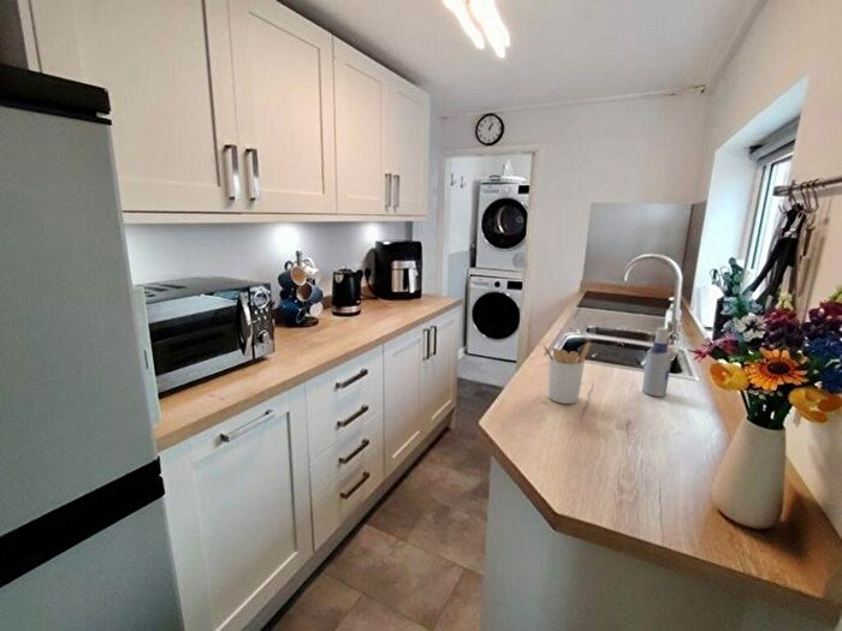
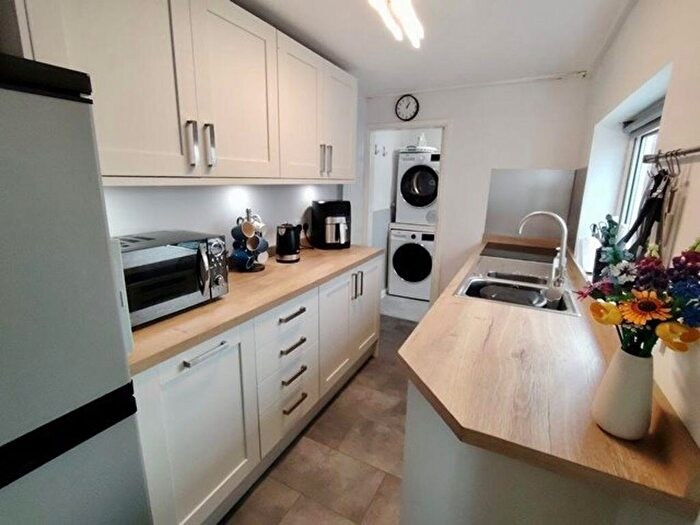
- utensil holder (564, 371)
- spray bottle (658, 361)
